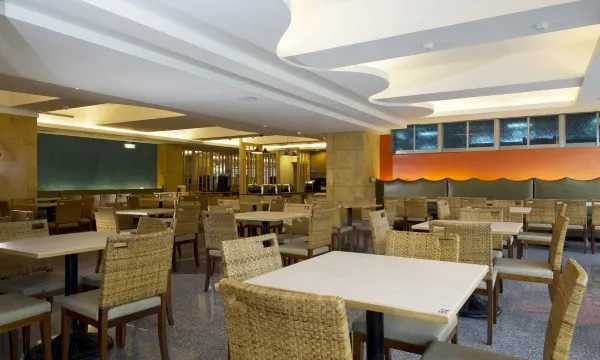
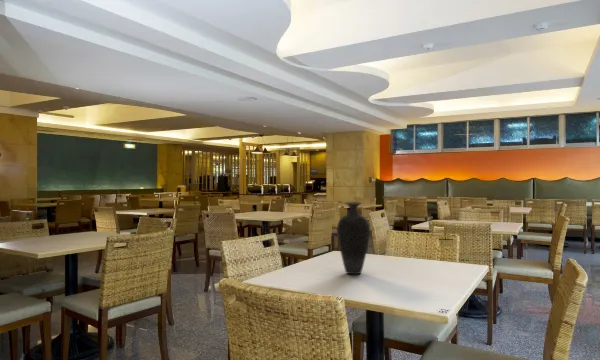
+ vase (353, 237)
